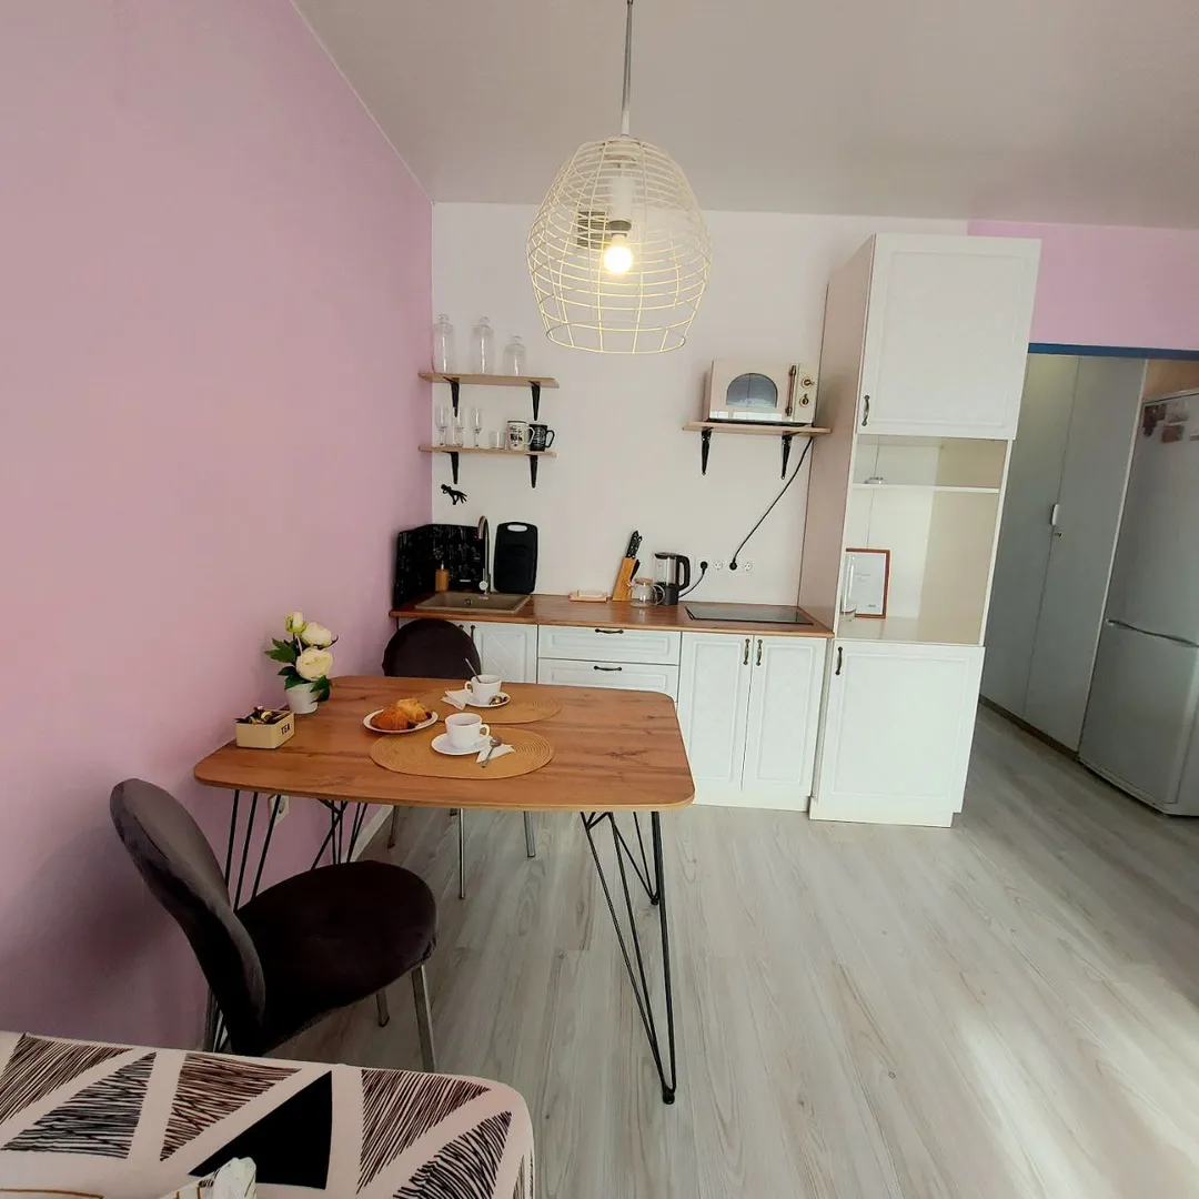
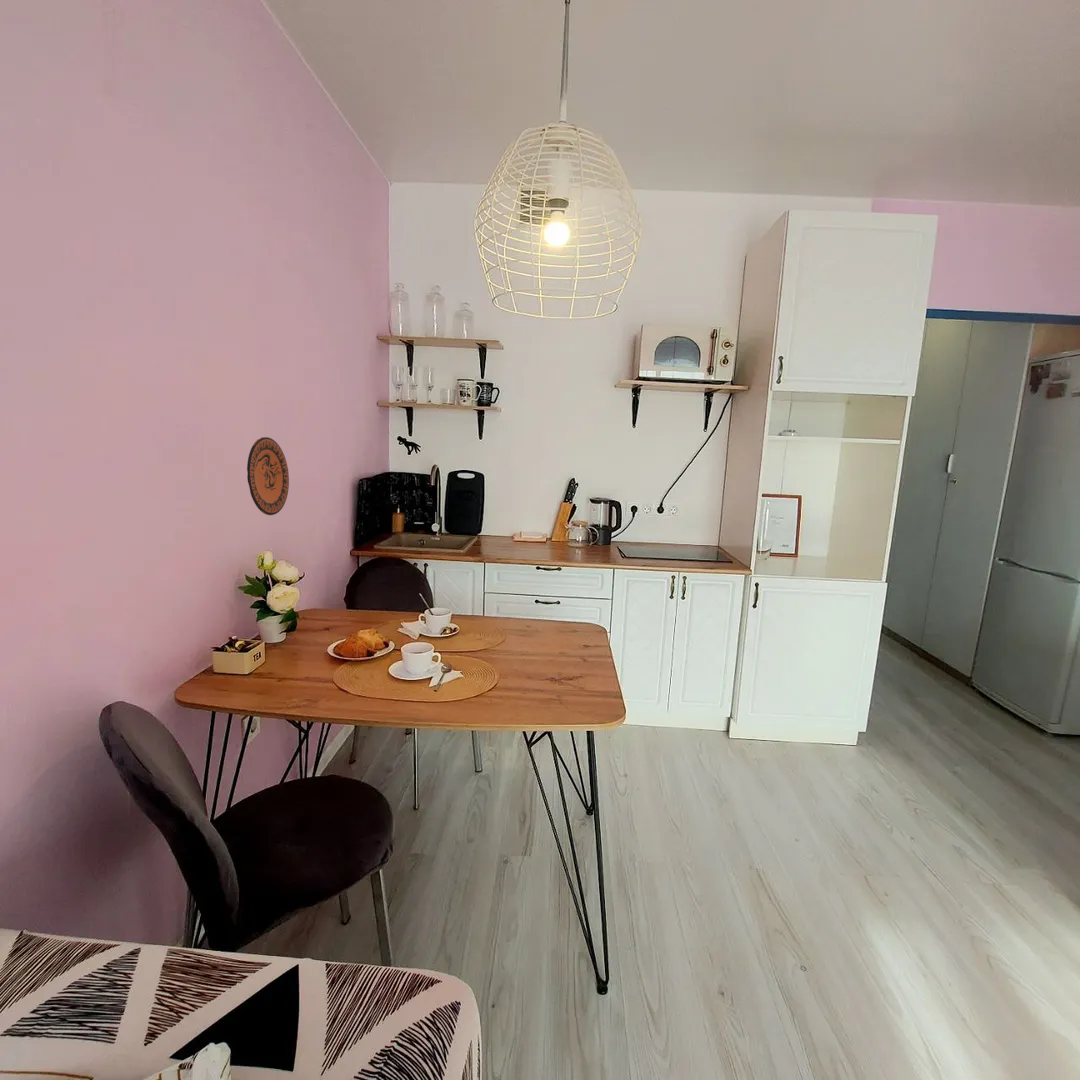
+ decorative plate (267, 476)
